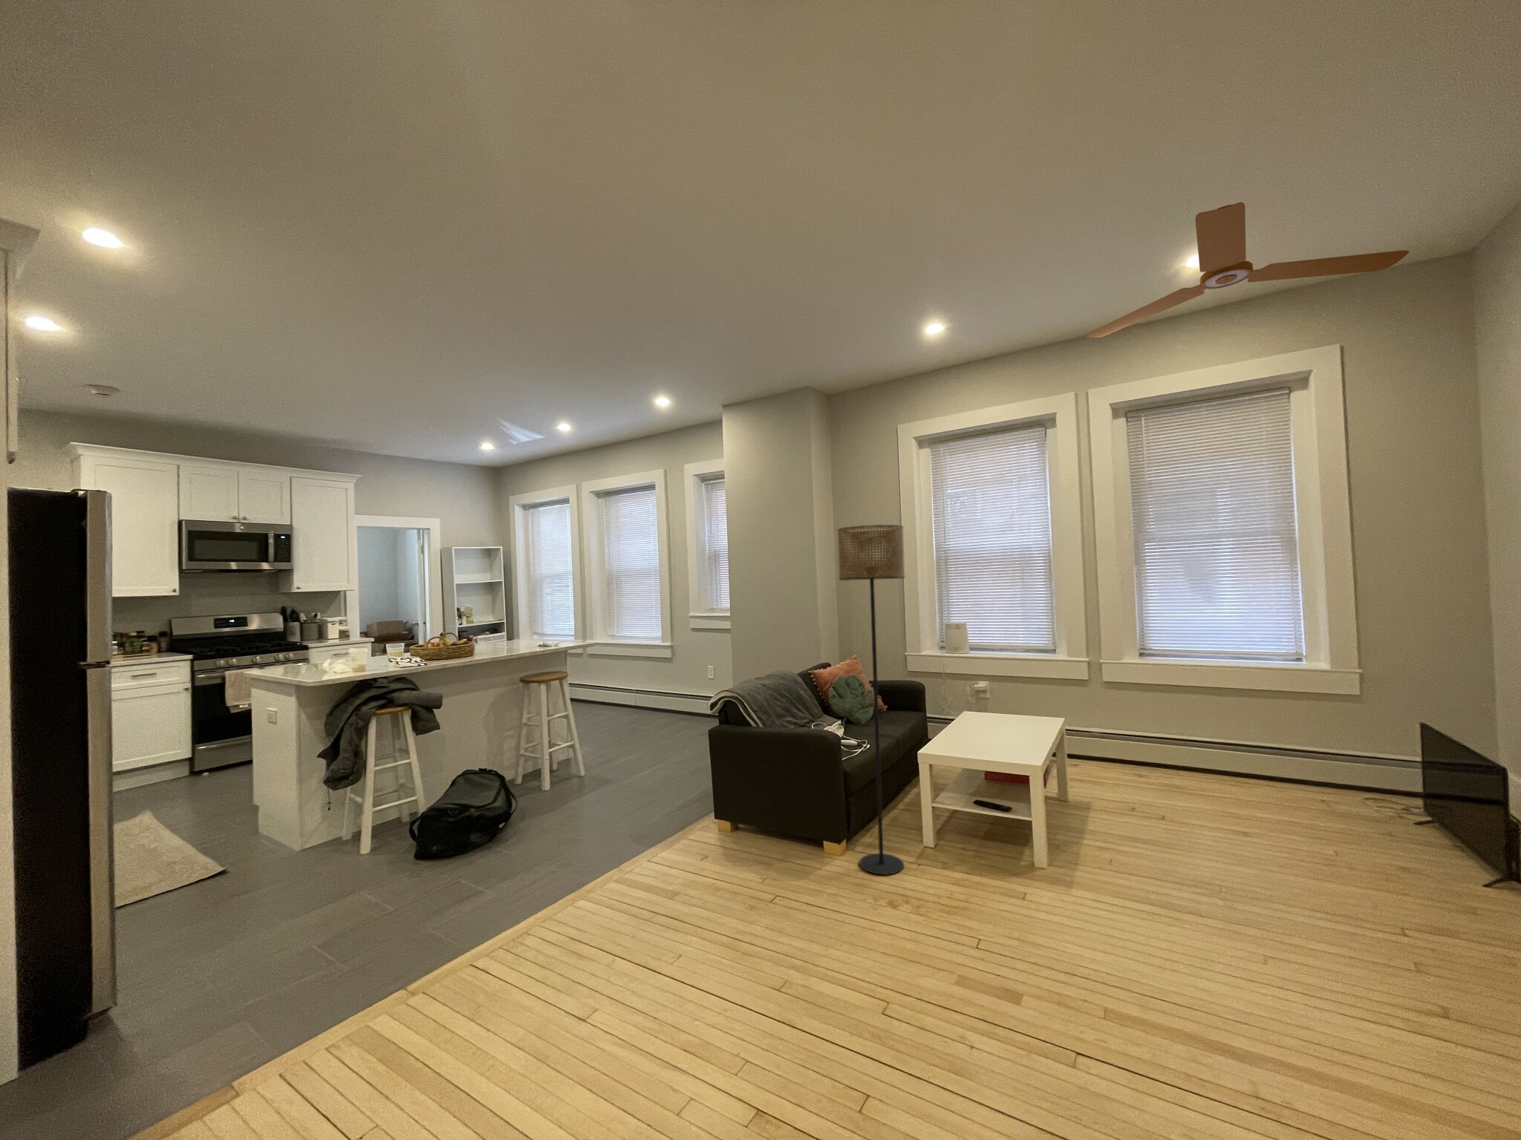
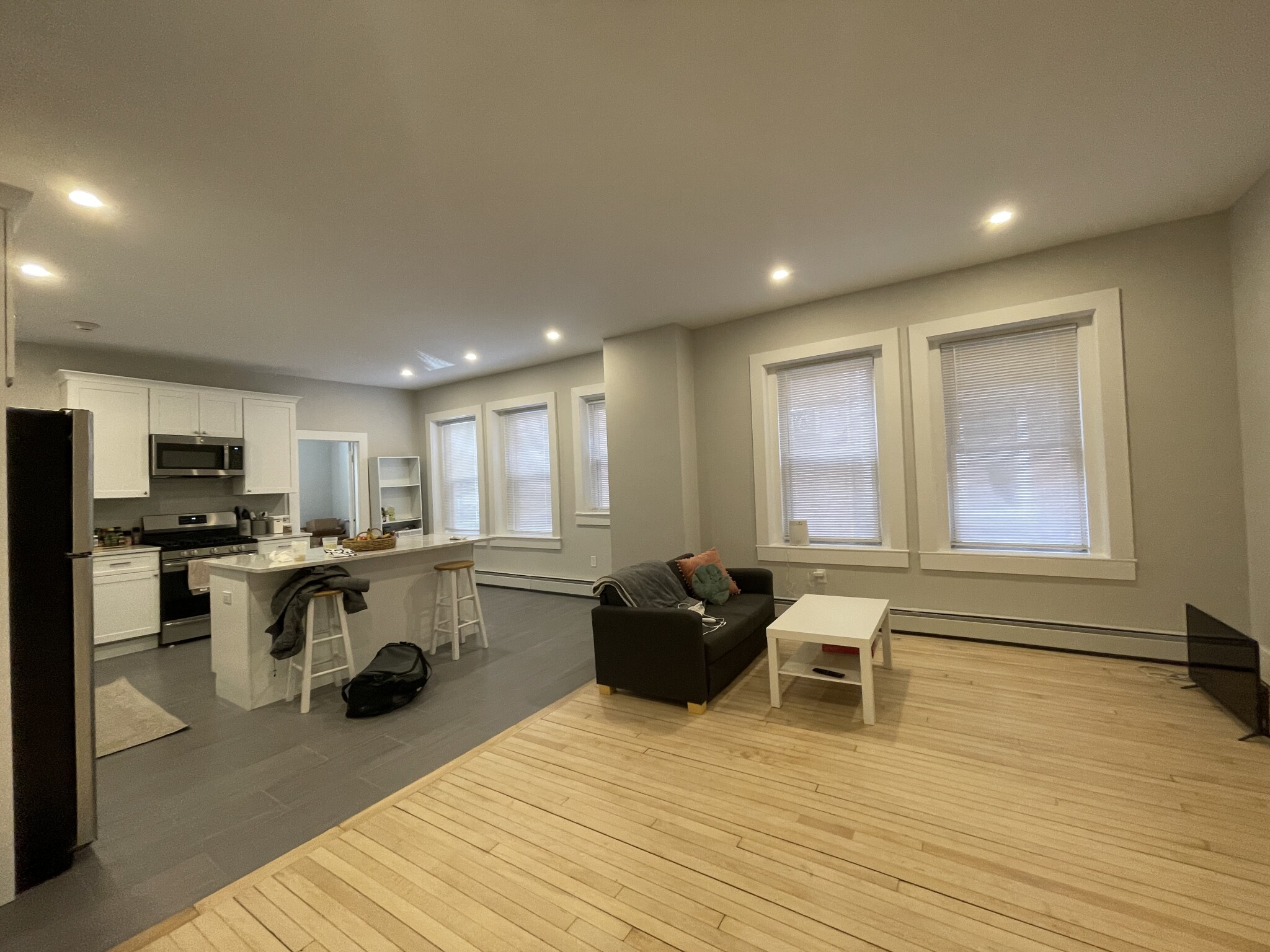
- floor lamp (875, 695)
- ceiling fan (1223, 234)
